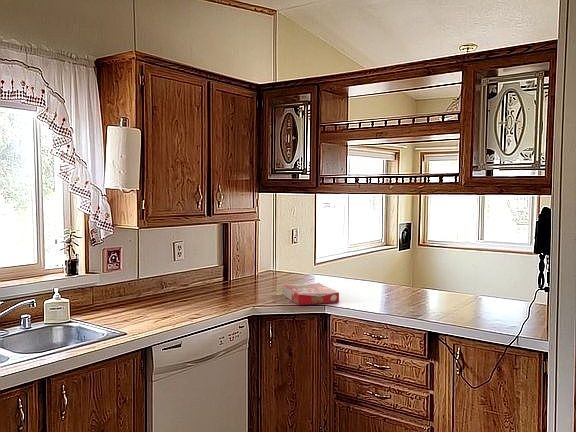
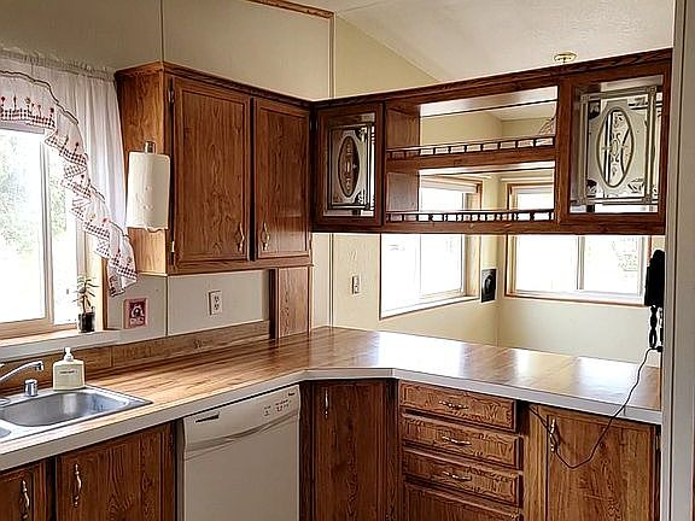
- cereal box (309, 293)
